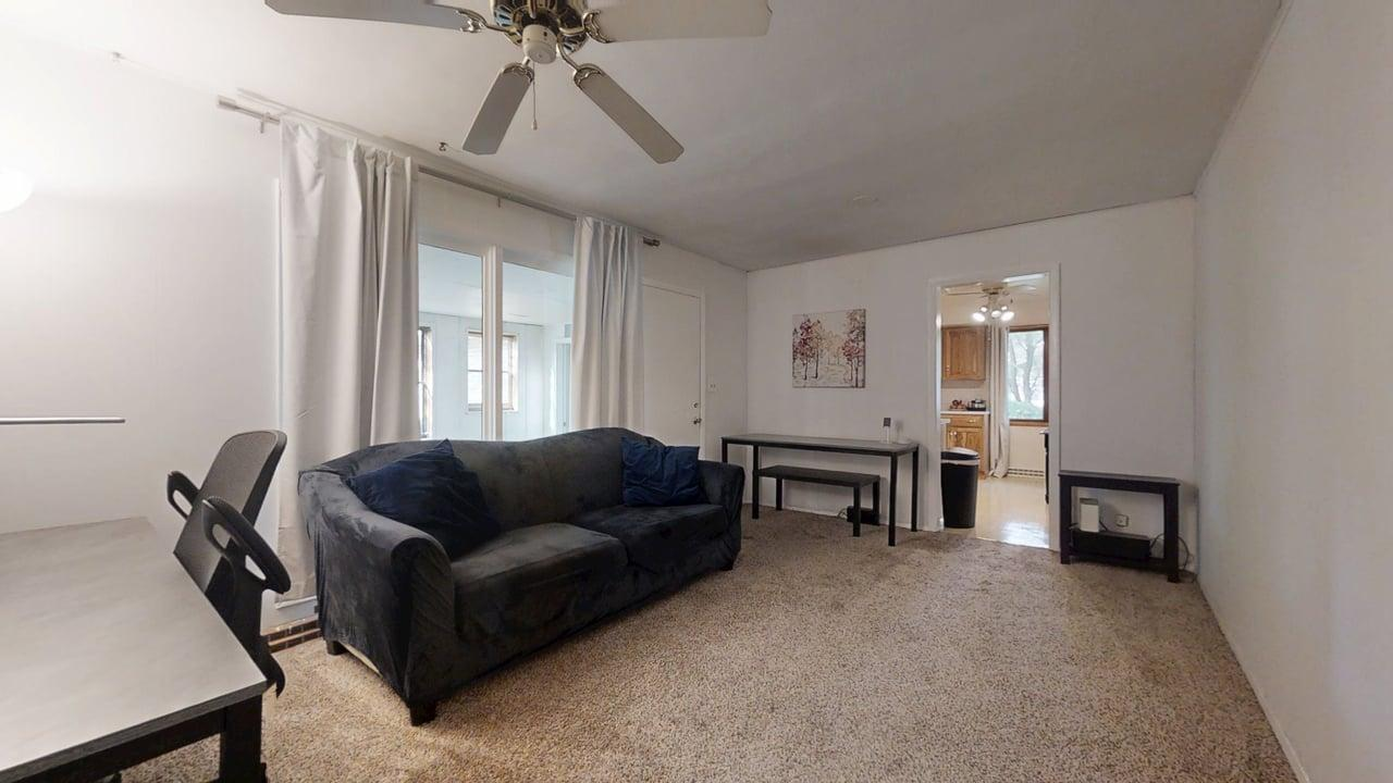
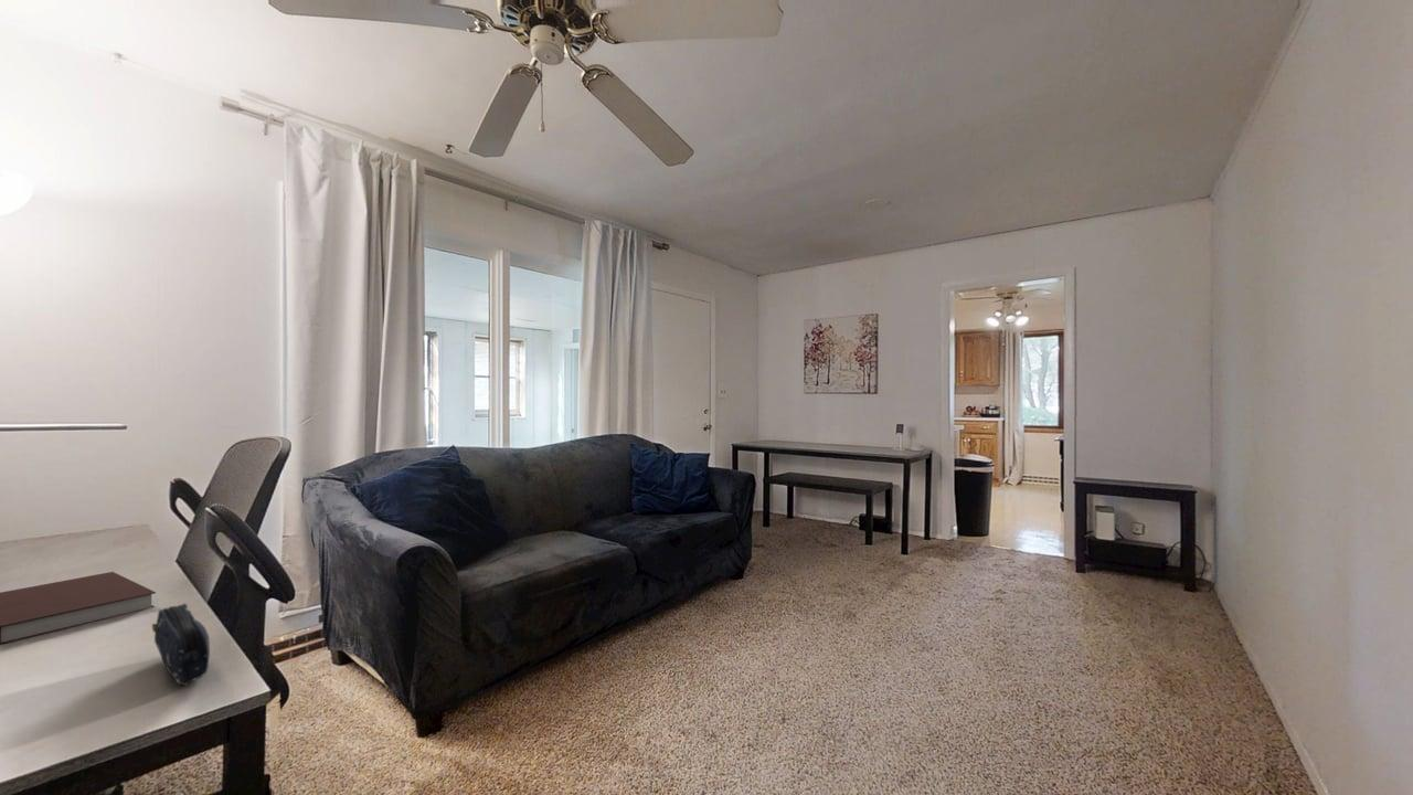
+ notebook (62, 603)
+ pencil case (182, 642)
